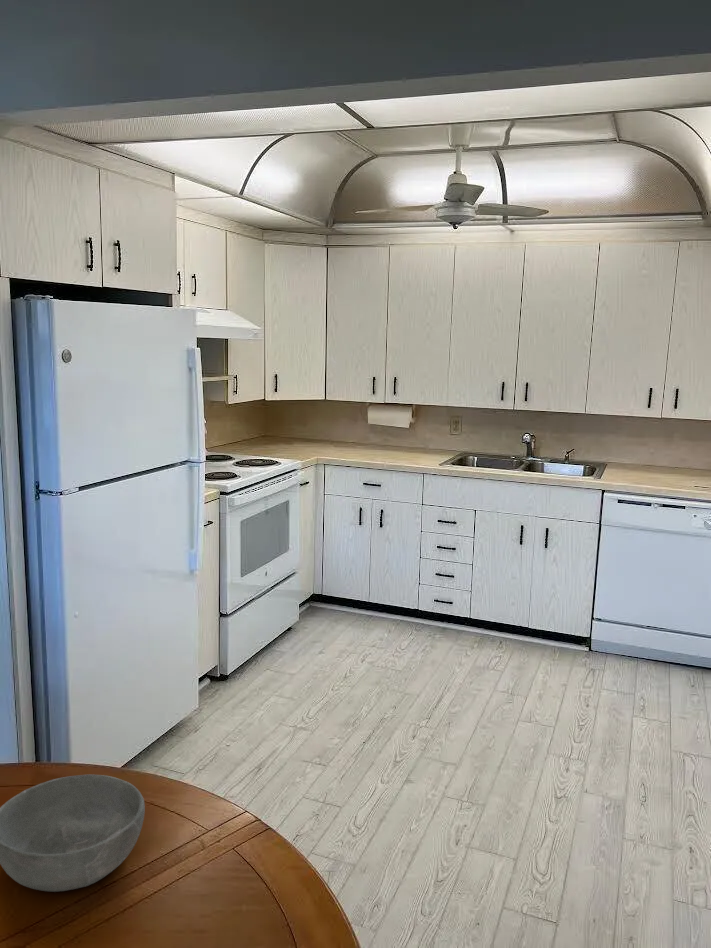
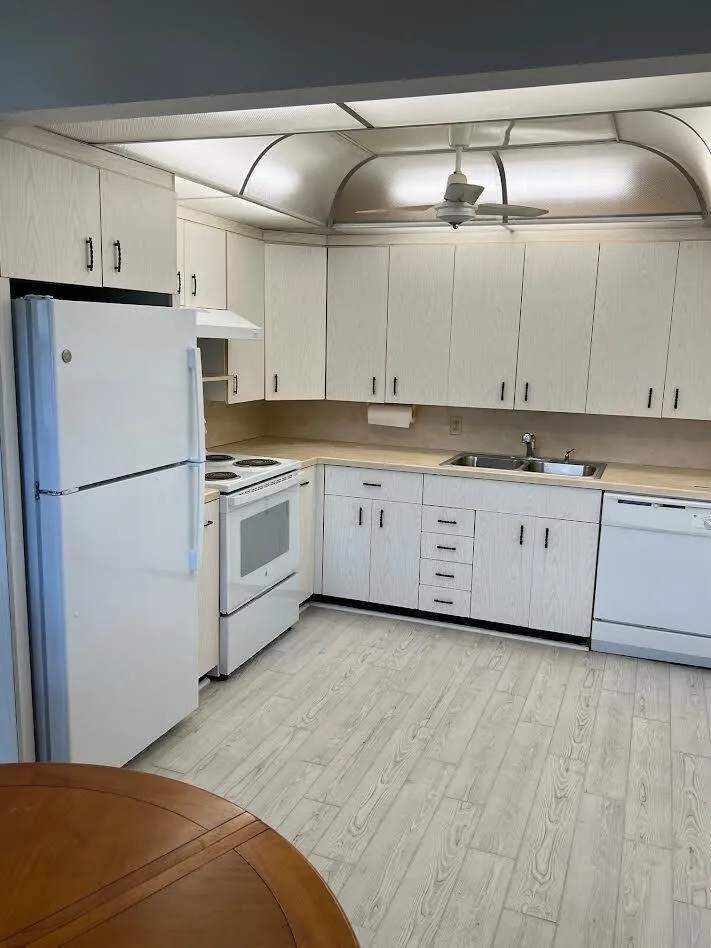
- bowl (70, 836)
